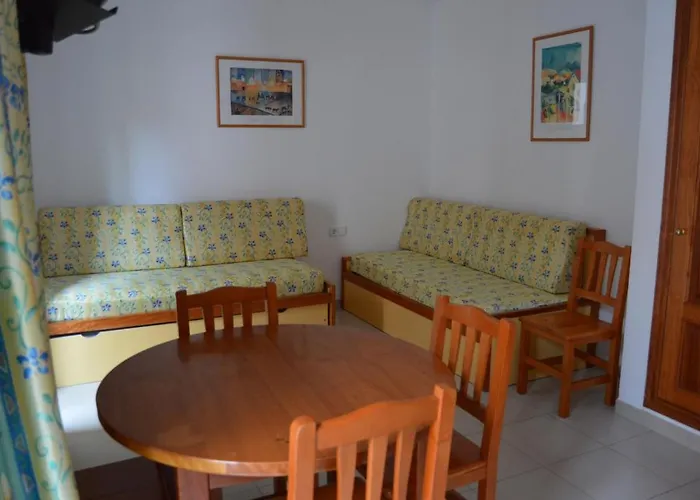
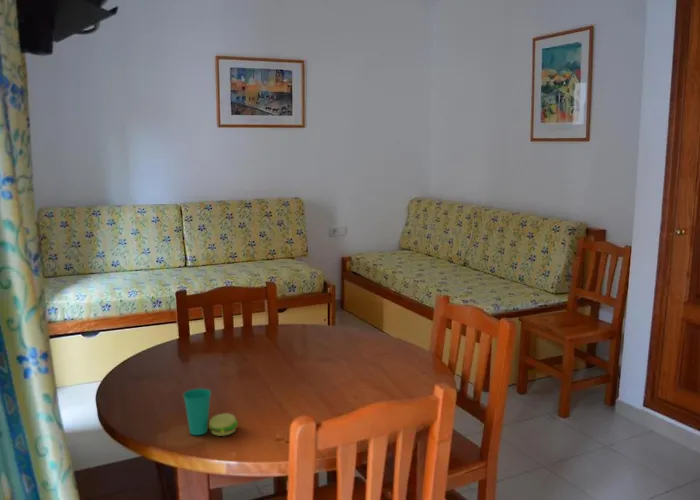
+ cup (208, 412)
